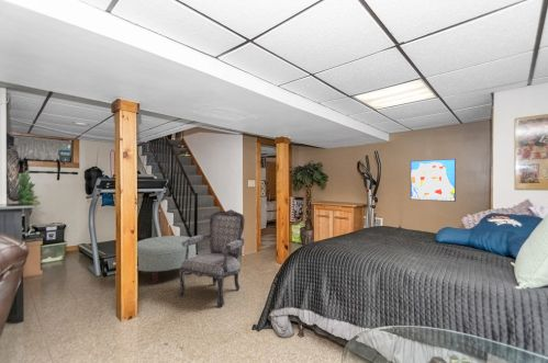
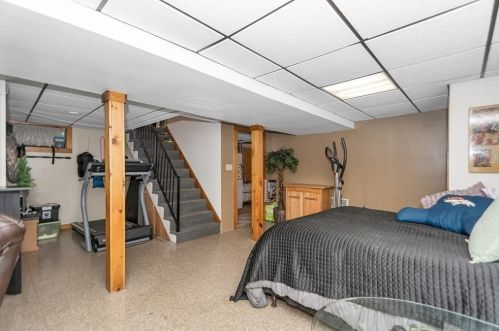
- ottoman (165, 257)
- armchair (216, 251)
- wall art (432, 180)
